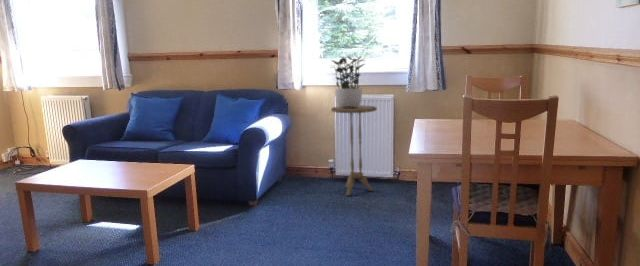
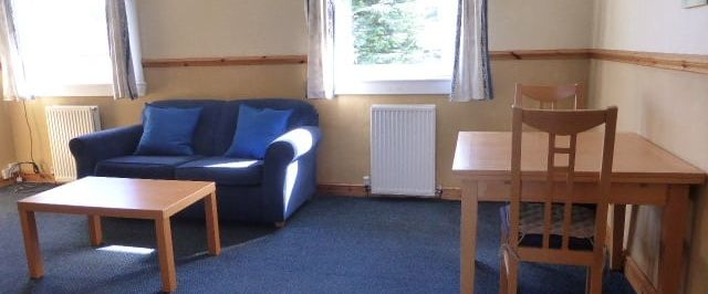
- potted plant (348, 81)
- side table (352, 150)
